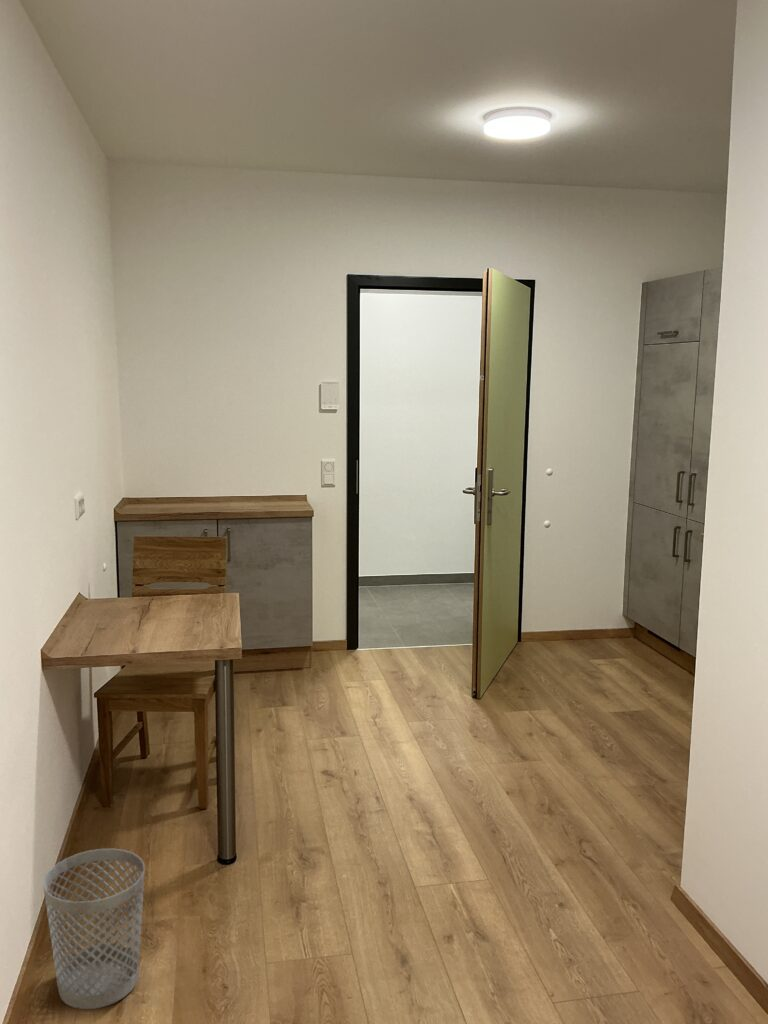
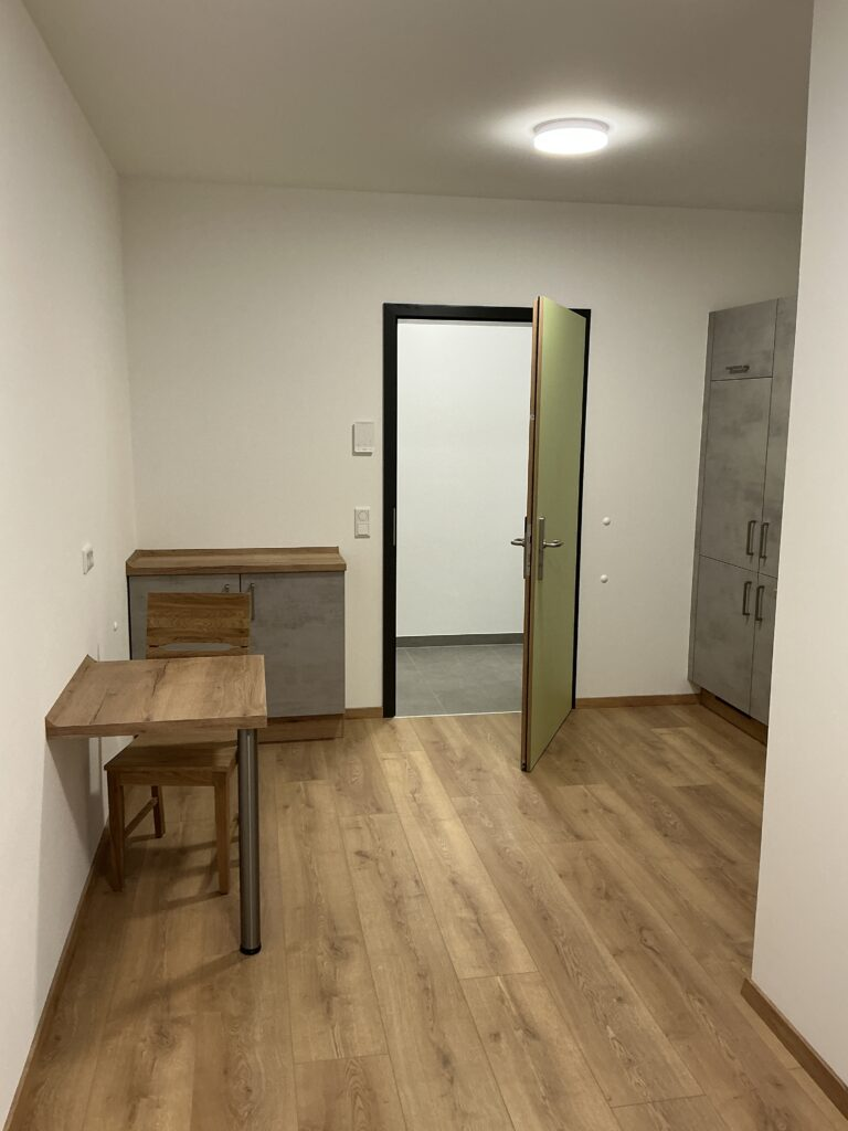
- wastebasket (96, 928)
